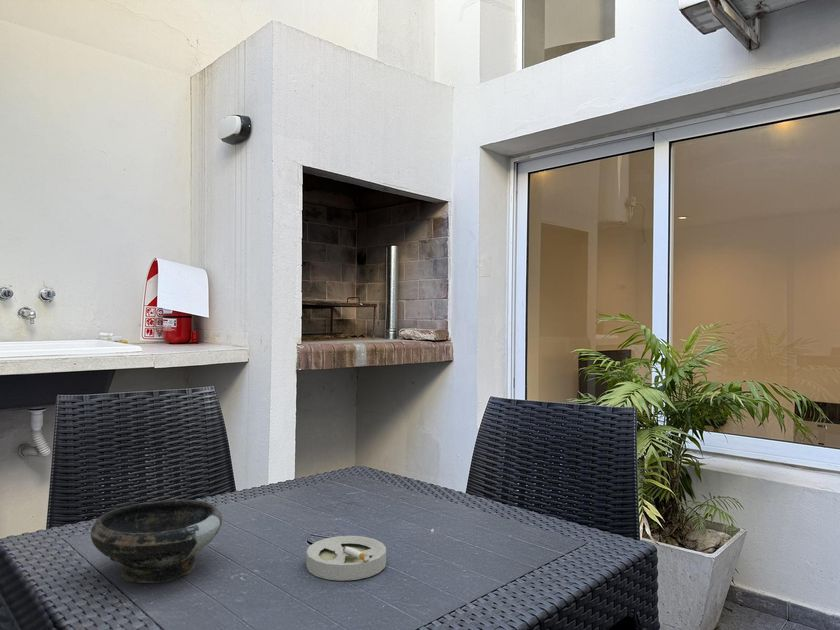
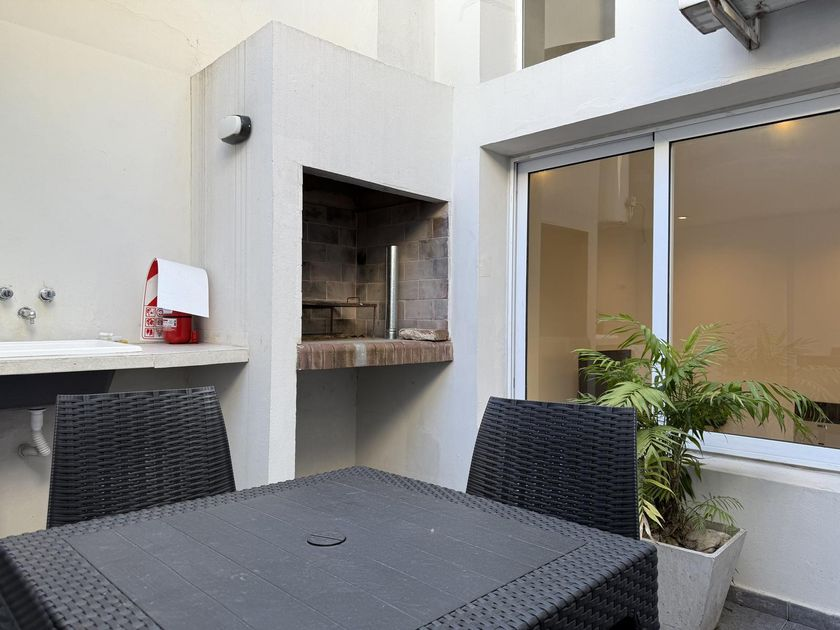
- ashtray (346, 553)
- bowl (158, 542)
